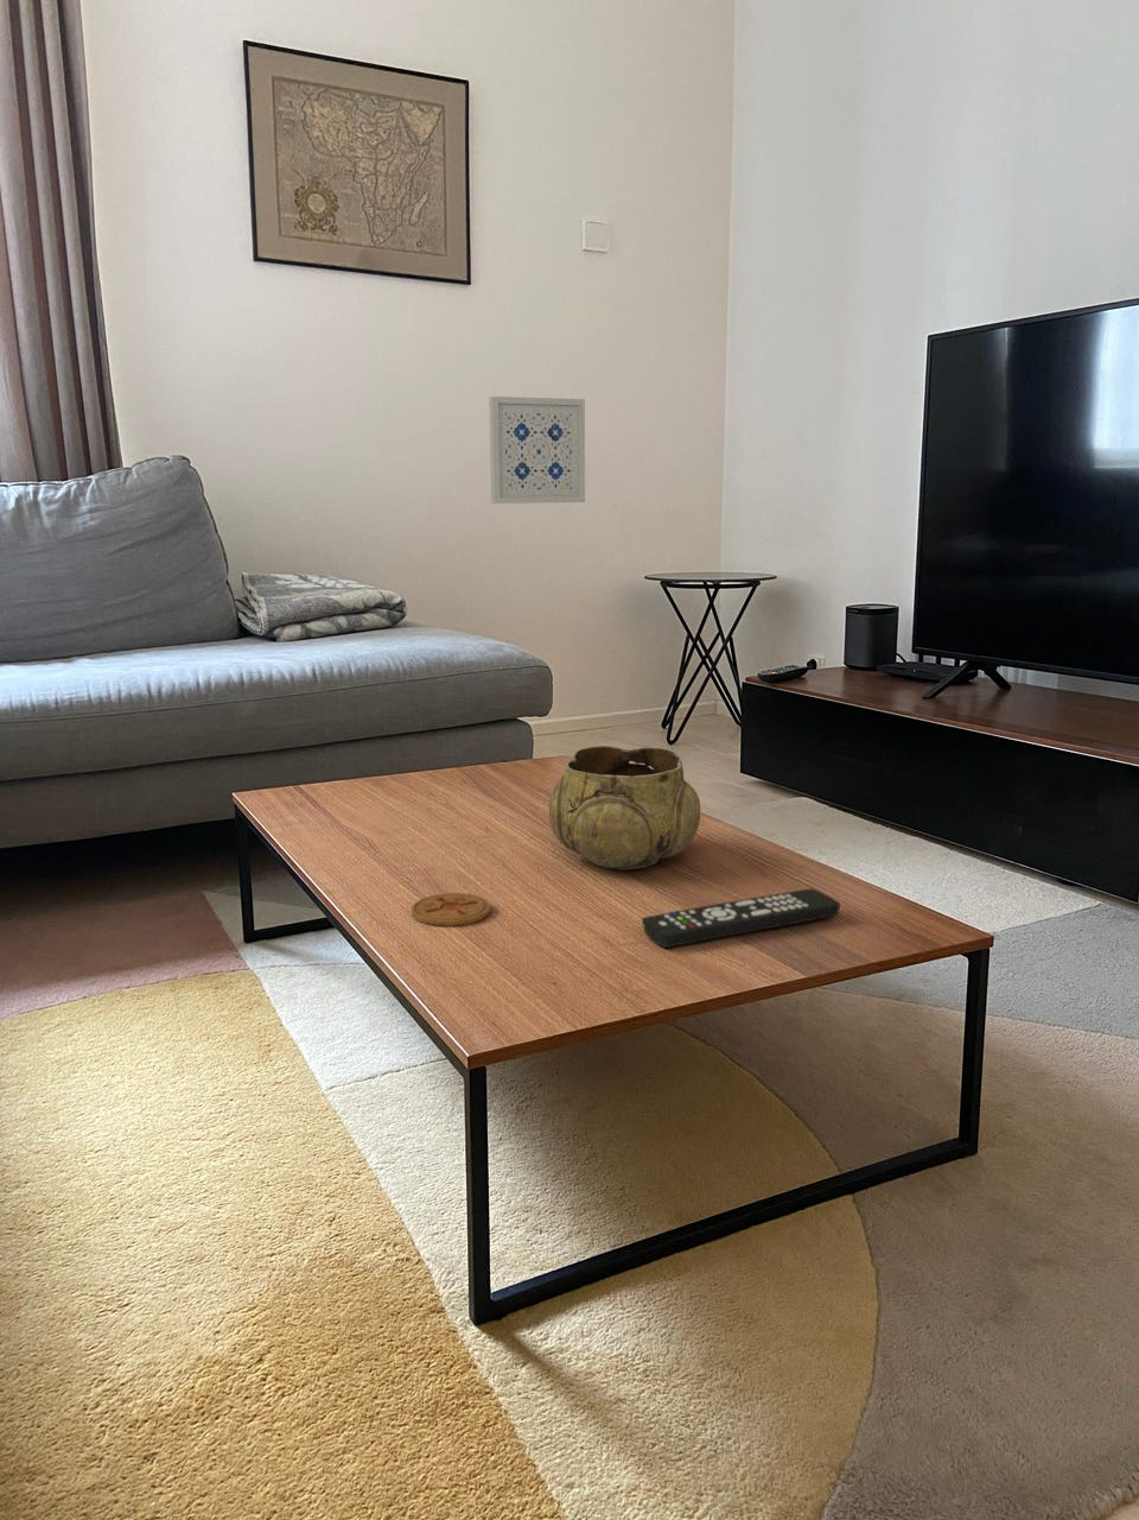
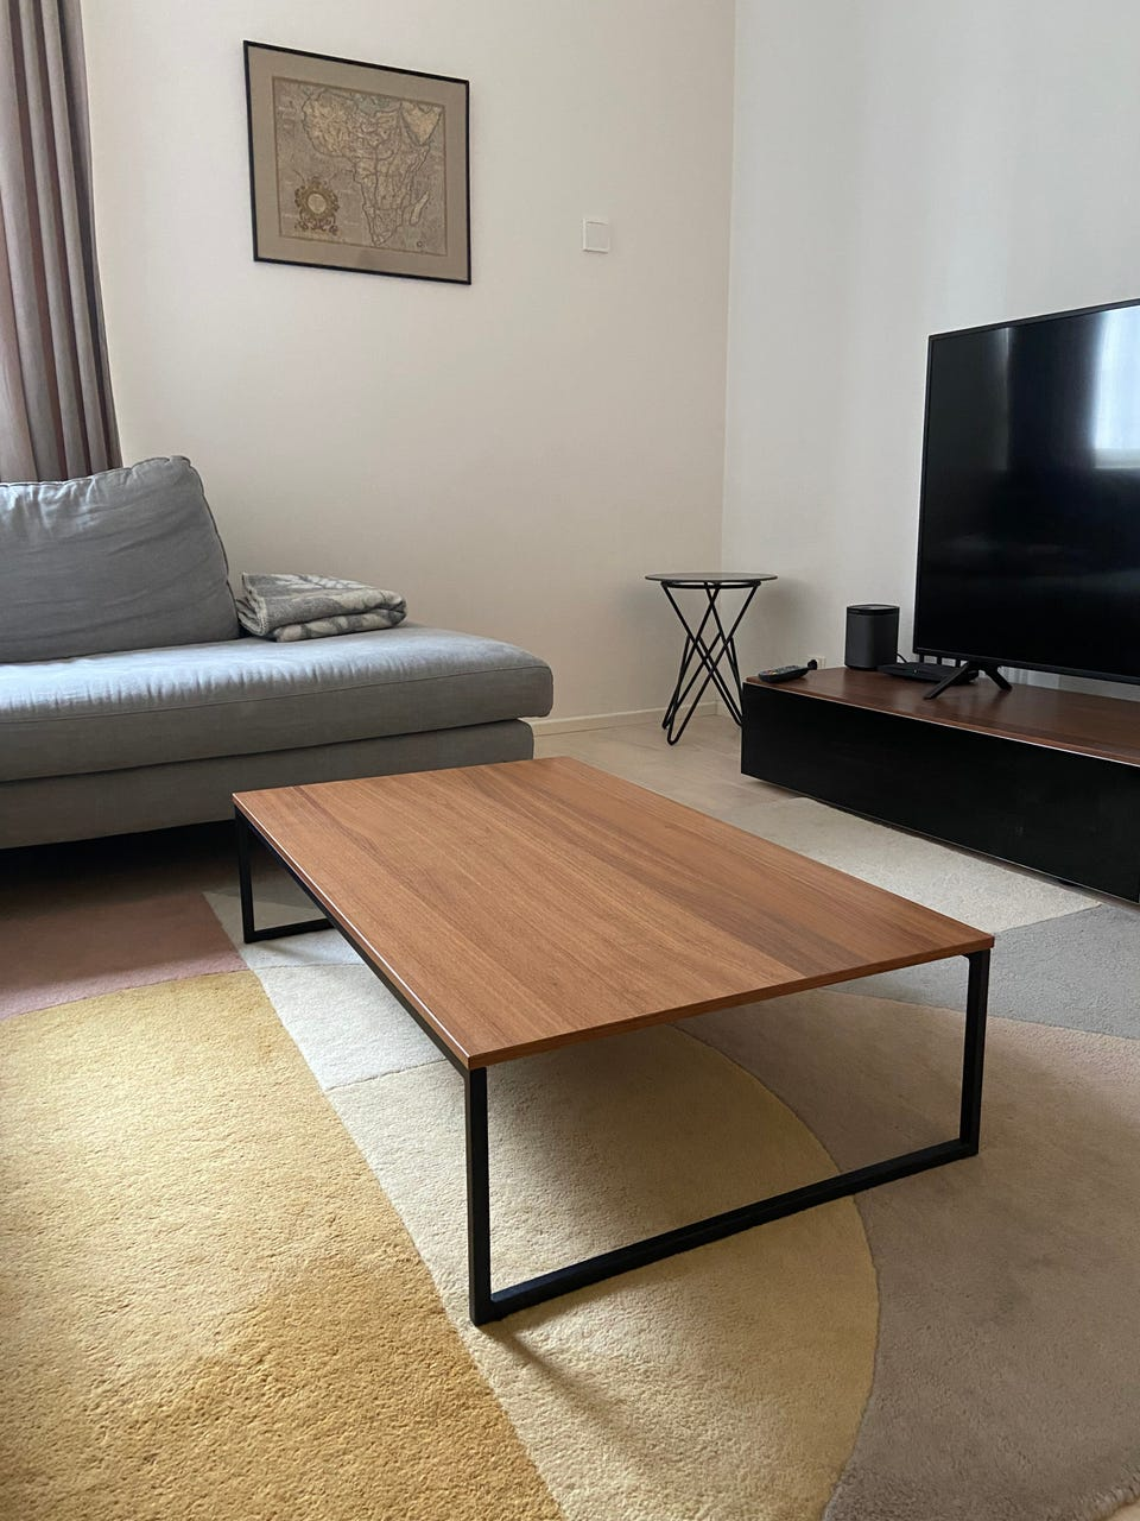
- coaster (451, 908)
- decorative bowl (623, 809)
- remote control (742, 917)
- wall art (537, 450)
